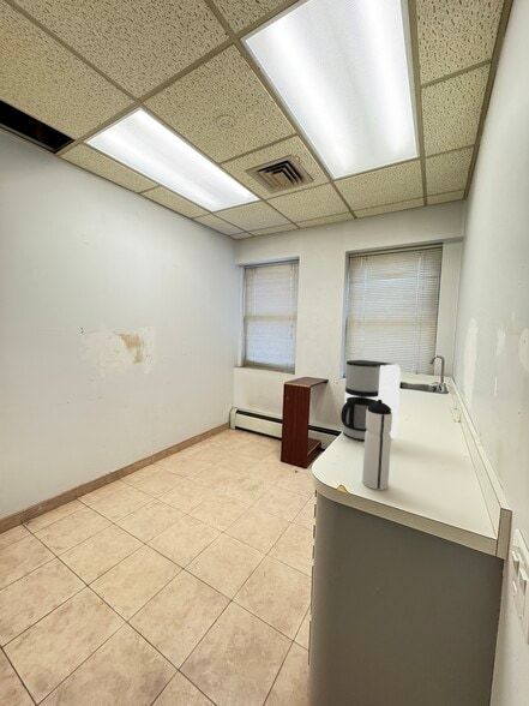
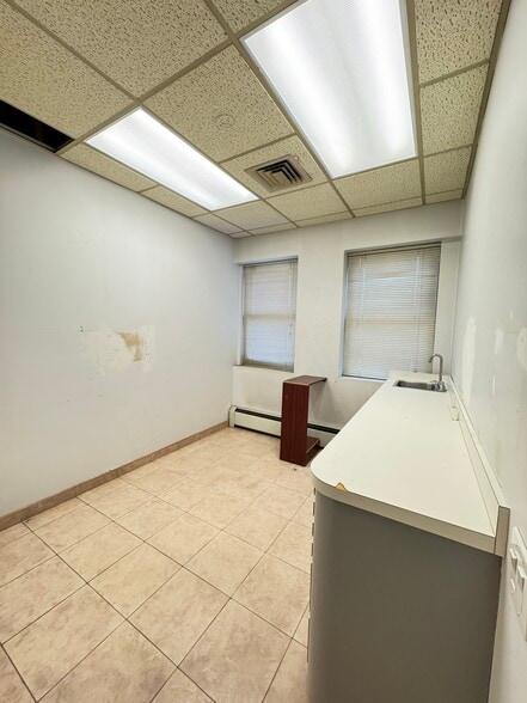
- water bottle (377, 442)
- coffee maker (361, 399)
